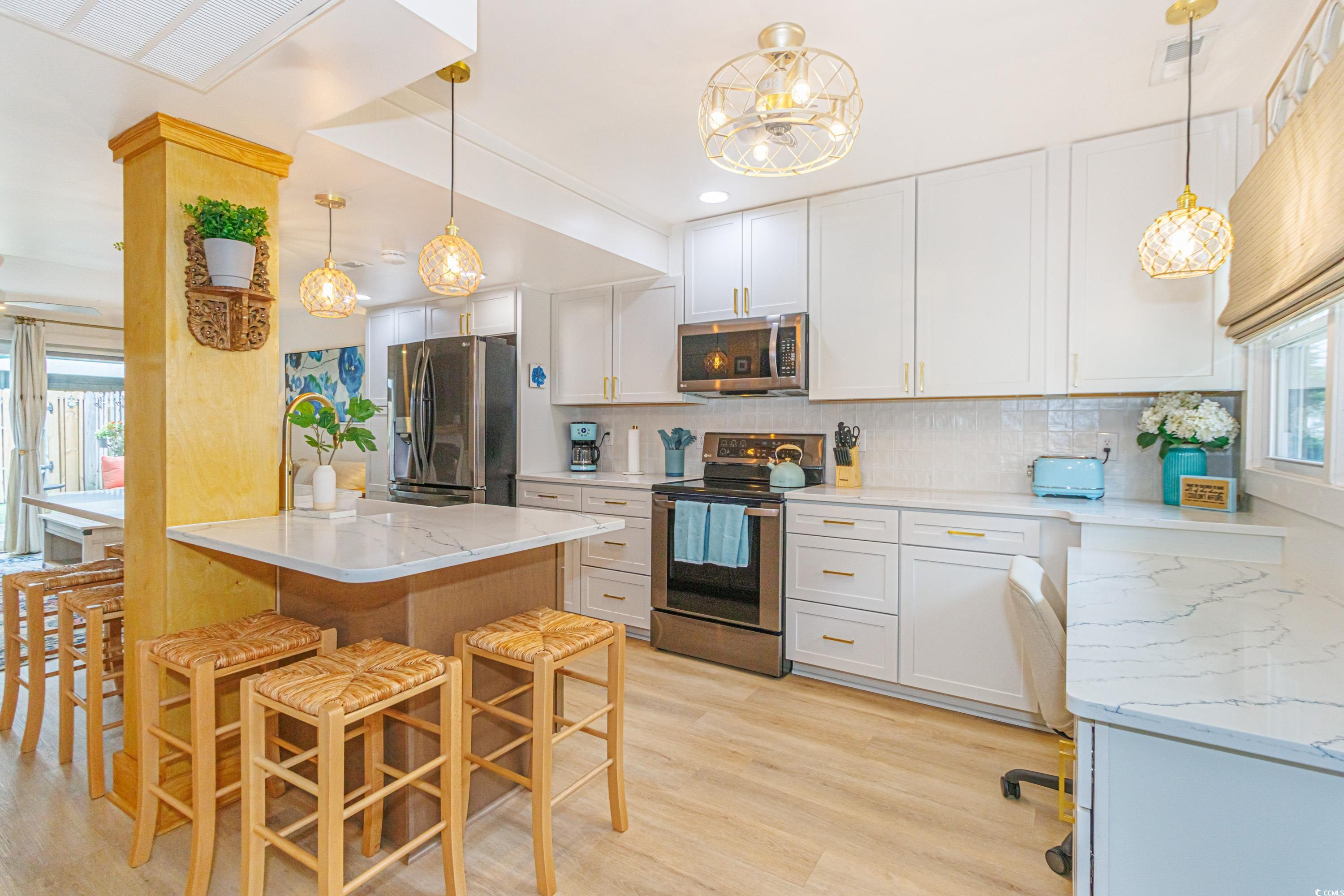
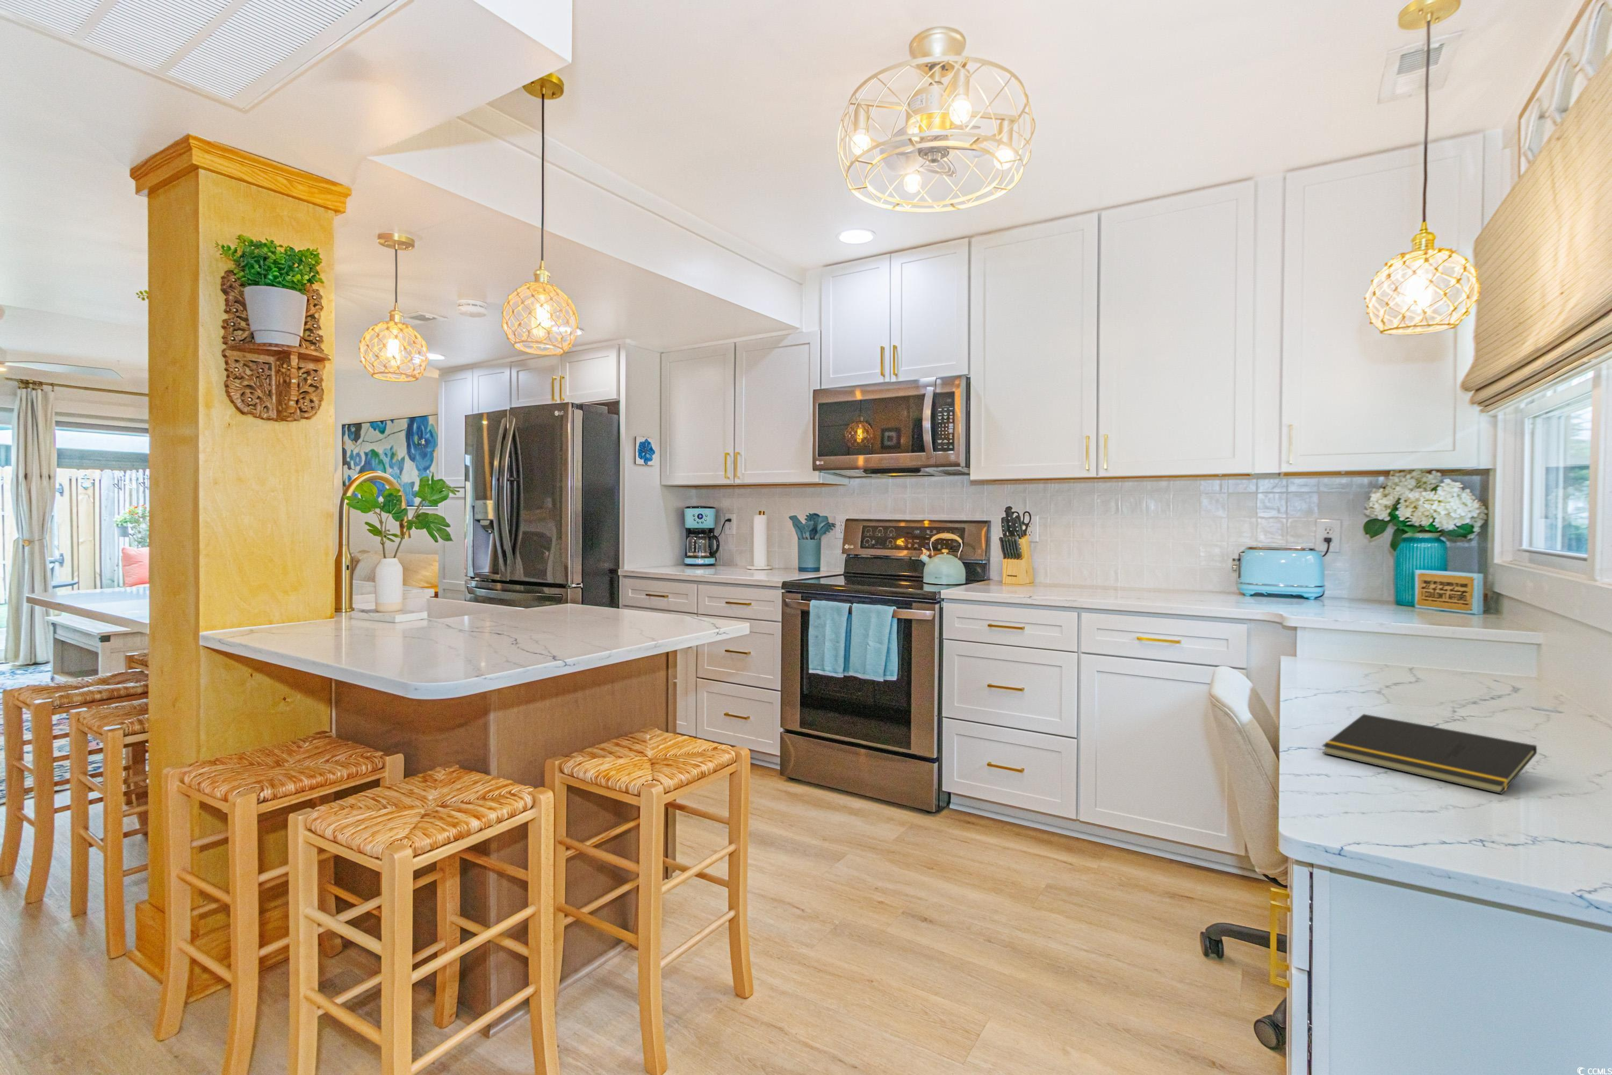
+ notepad (1425, 750)
